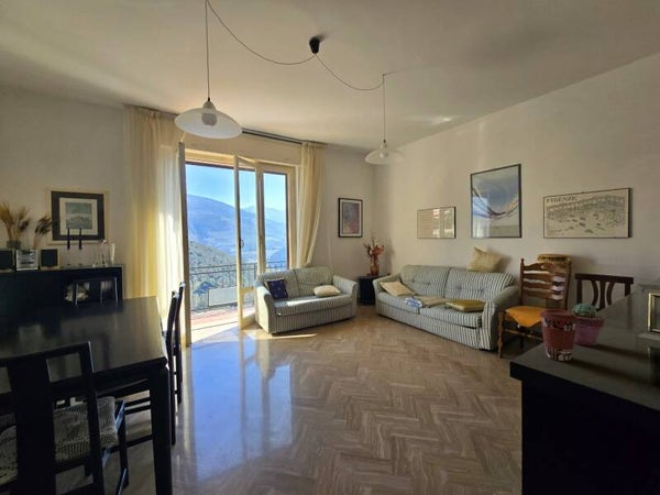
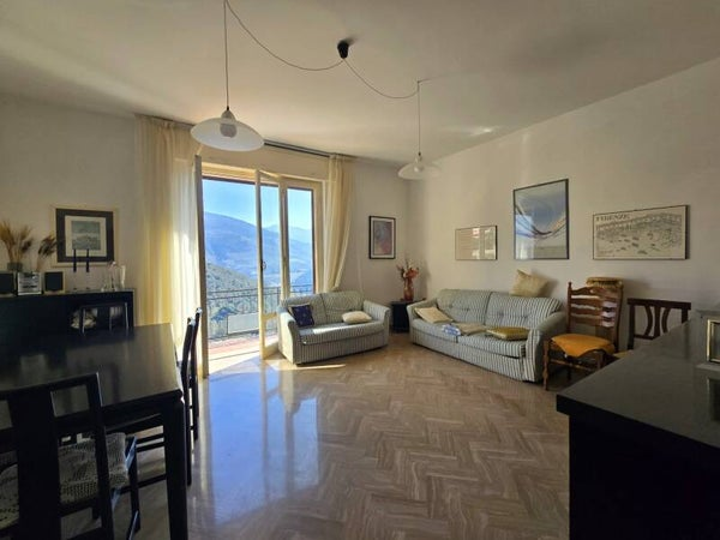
- coffee cup (558, 334)
- potted succulent (583, 322)
